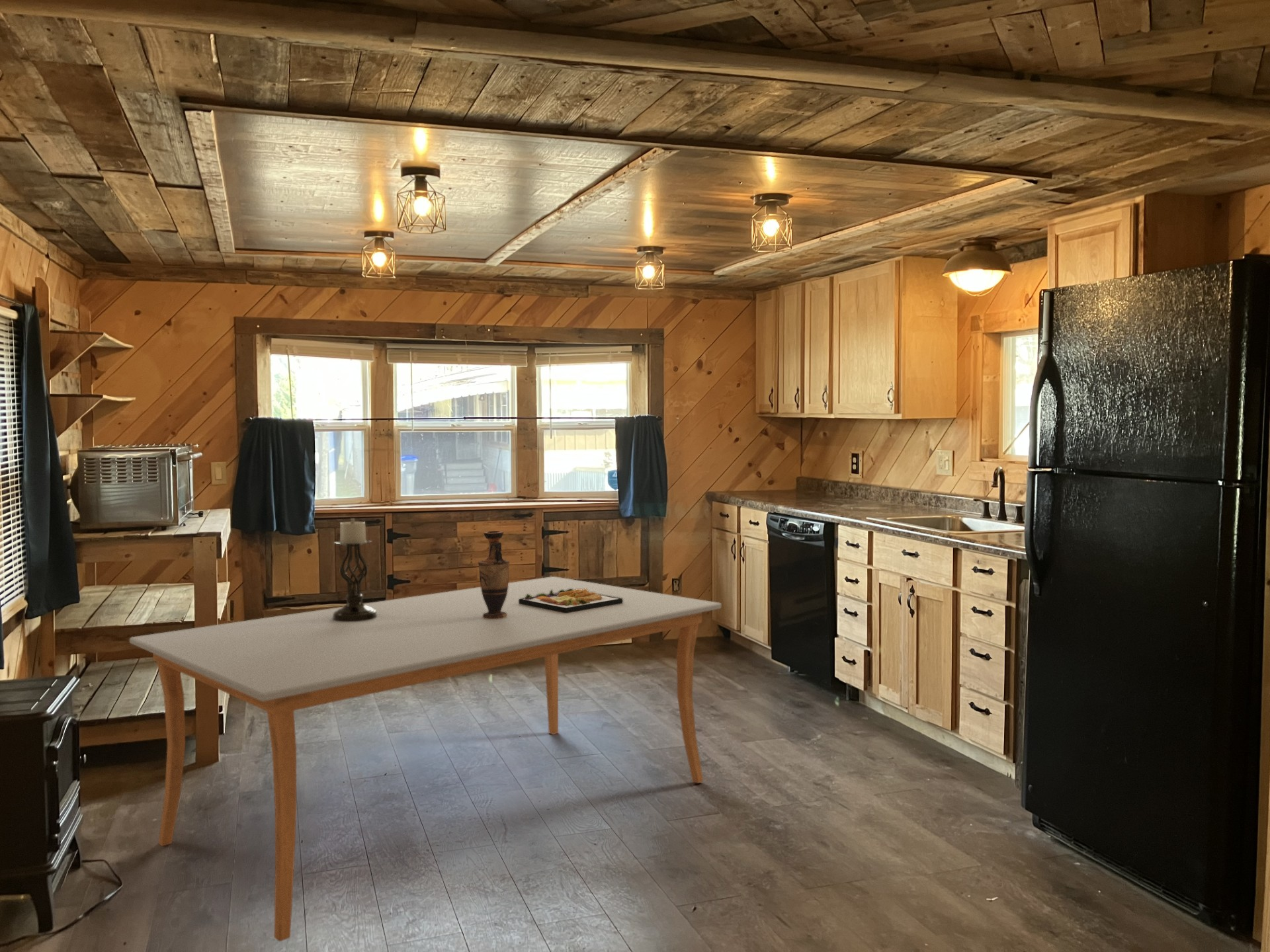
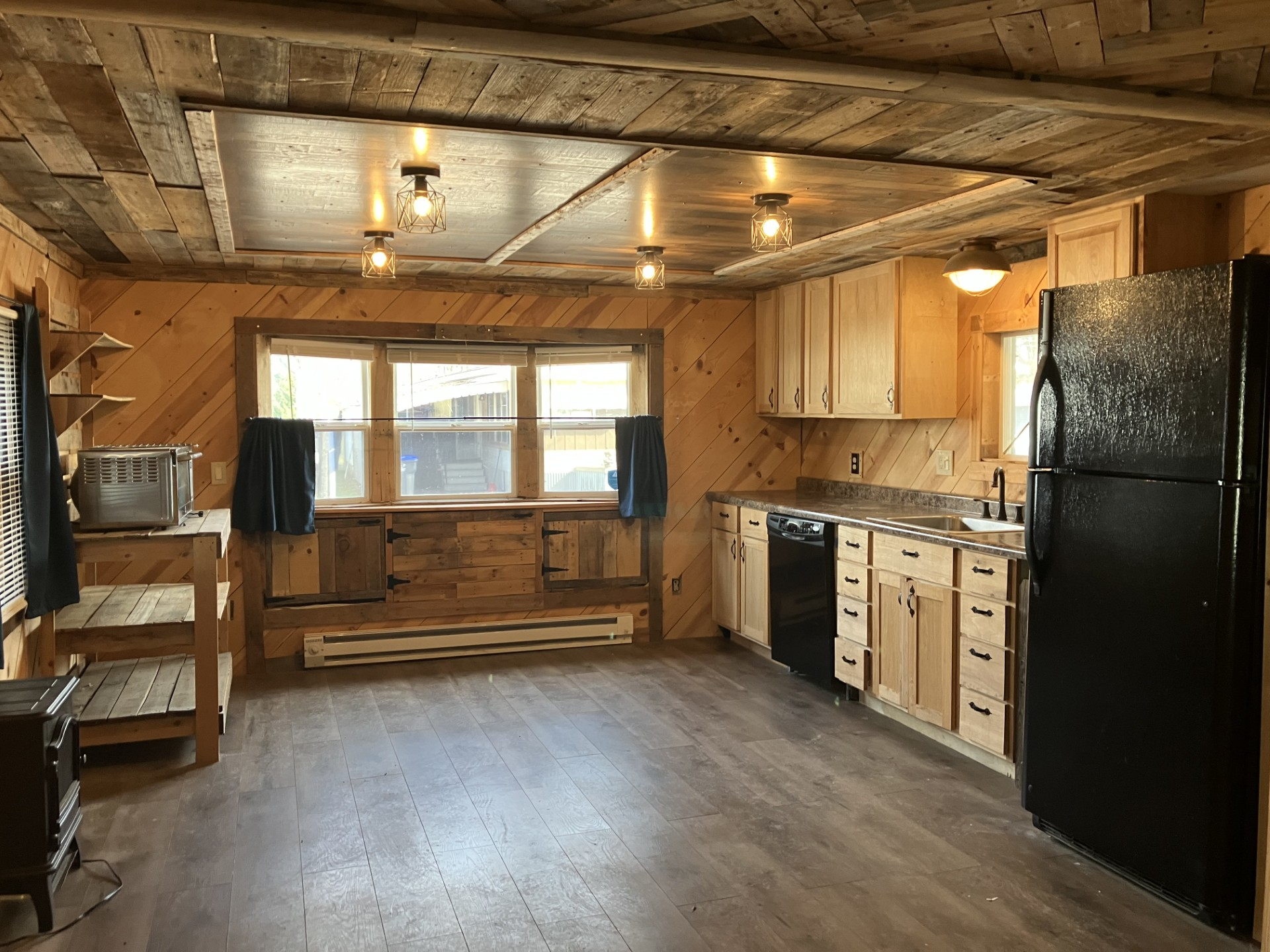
- dining table (442, 678)
- food plate (570, 597)
- candle holder (355, 568)
- vase (494, 574)
